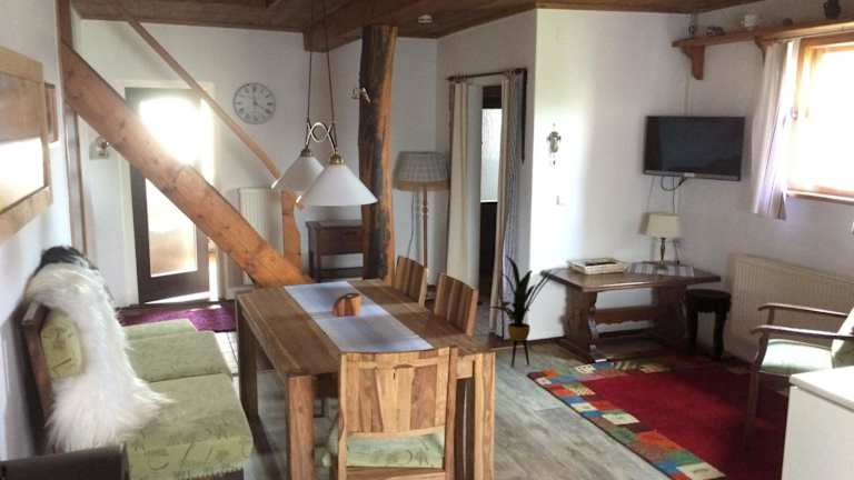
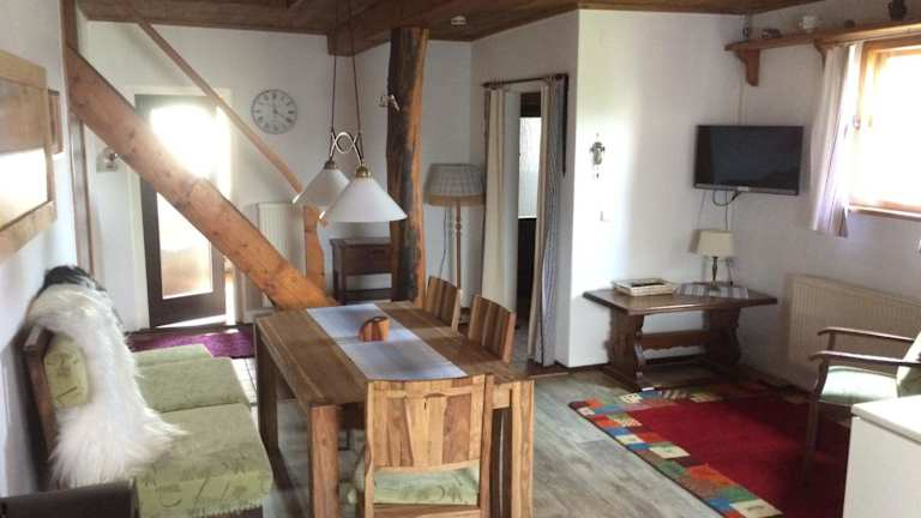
- house plant (522, 311)
- side table (697, 322)
